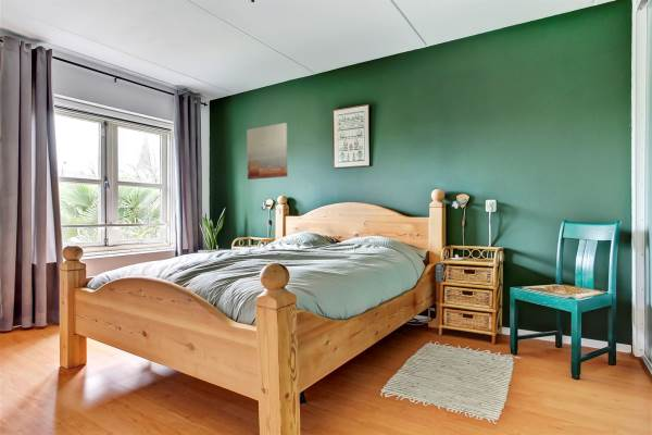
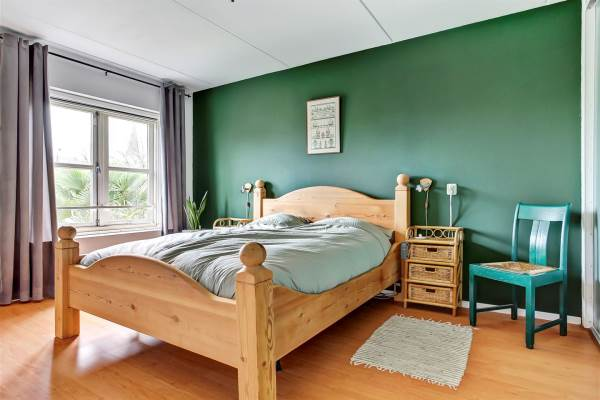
- wall art (266, 152)
